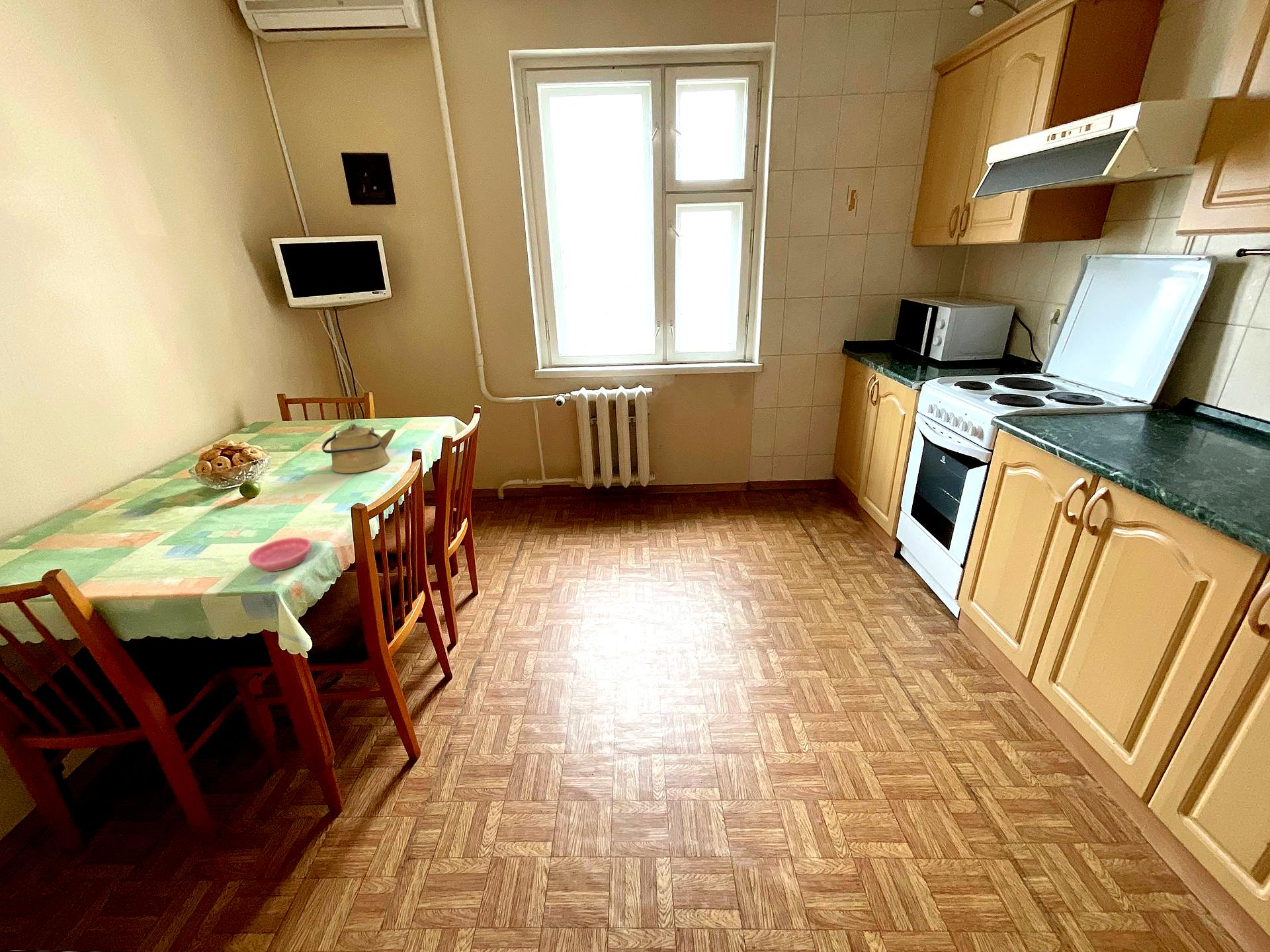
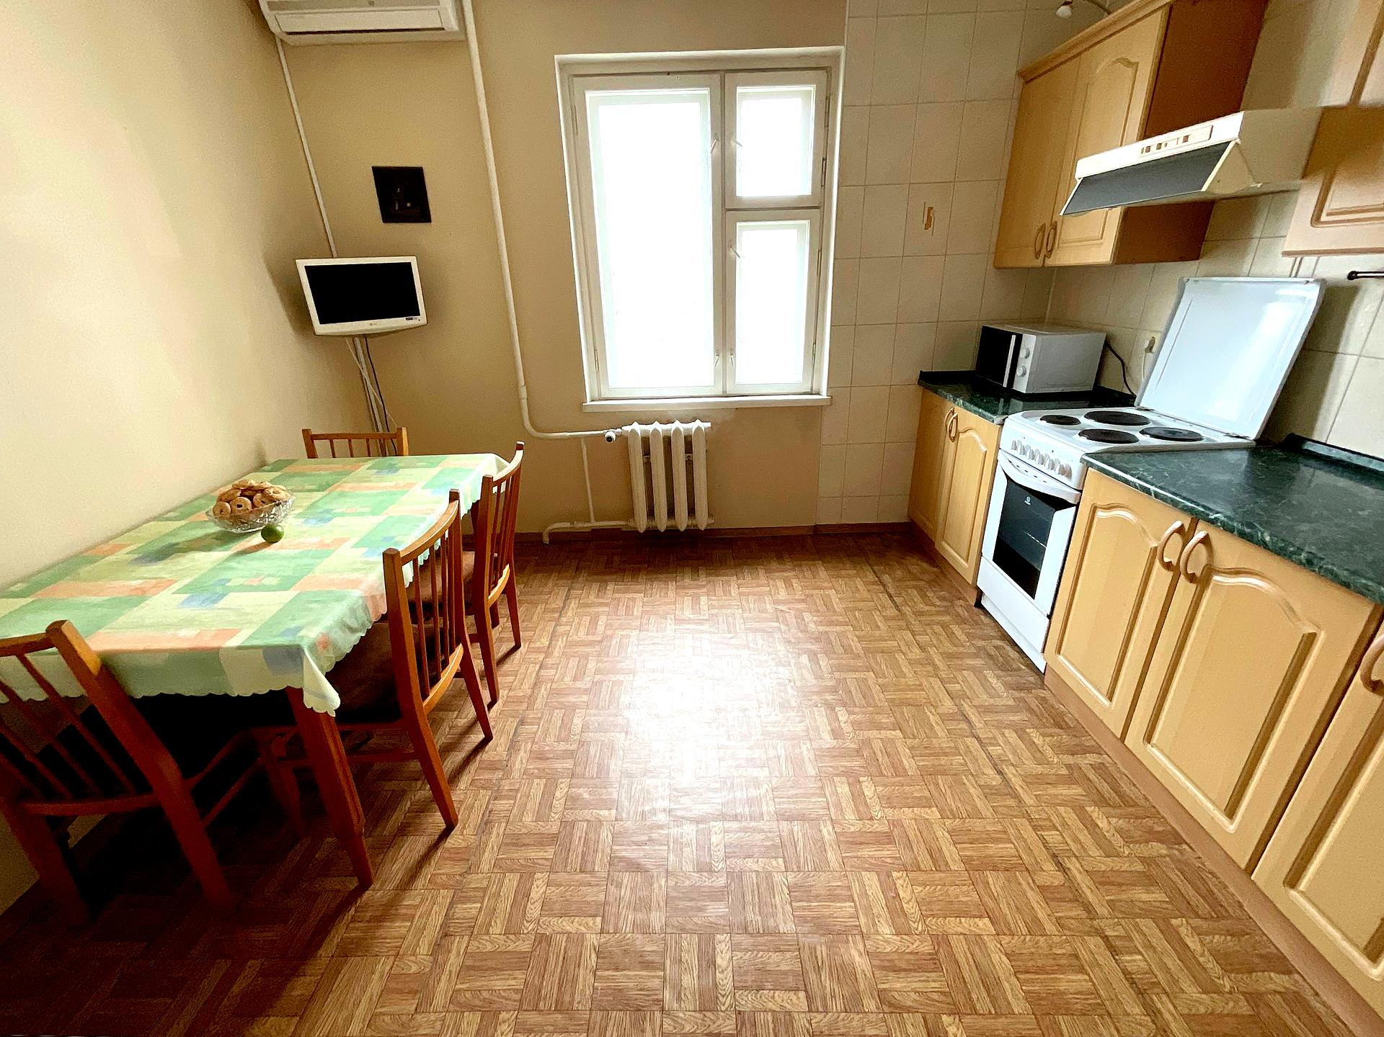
- saucer (282, 555)
- kettle (362, 444)
